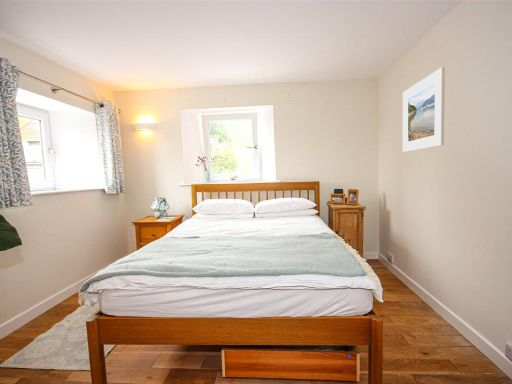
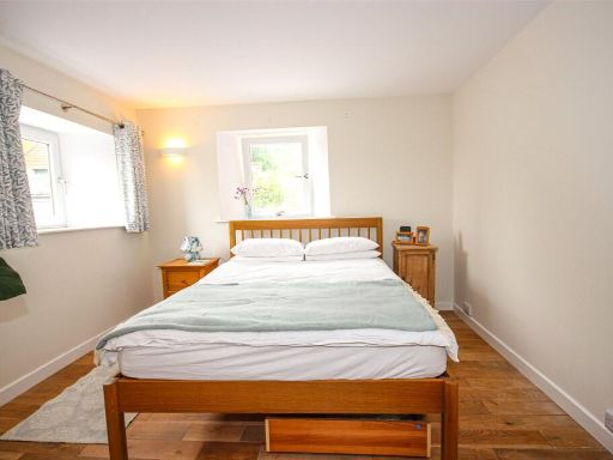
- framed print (420, 115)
